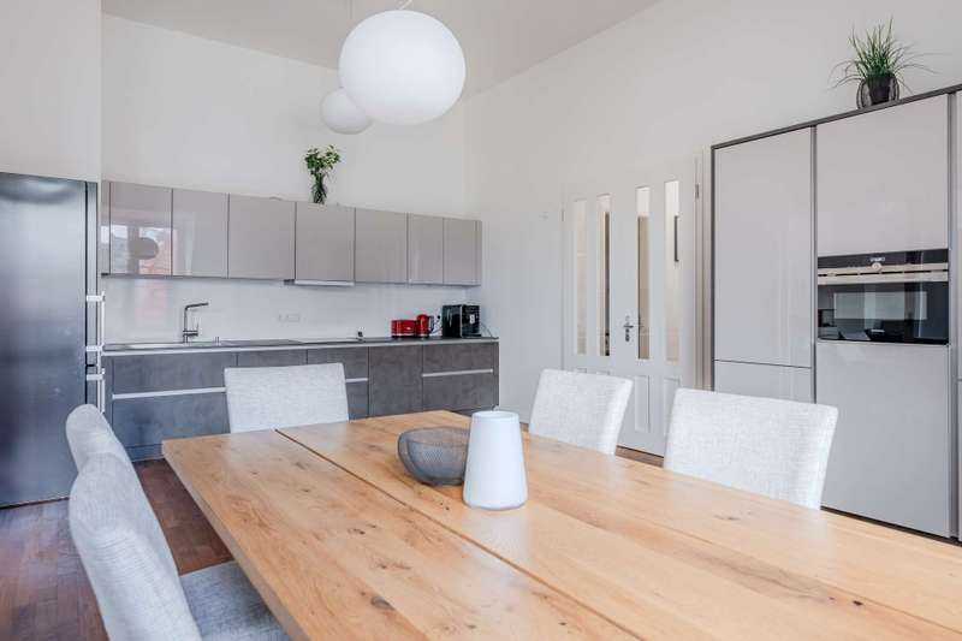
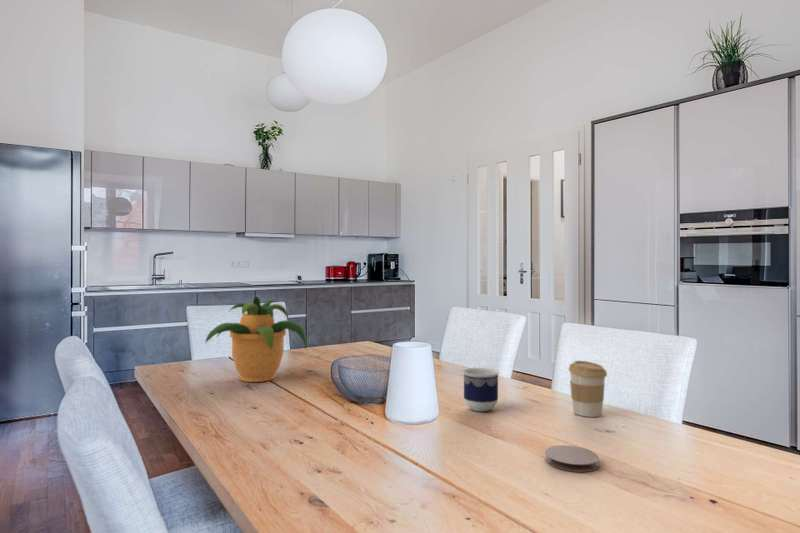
+ coffee cup (587, 387)
+ coaster (571, 457)
+ potted plant (252, 337)
+ cup (483, 388)
